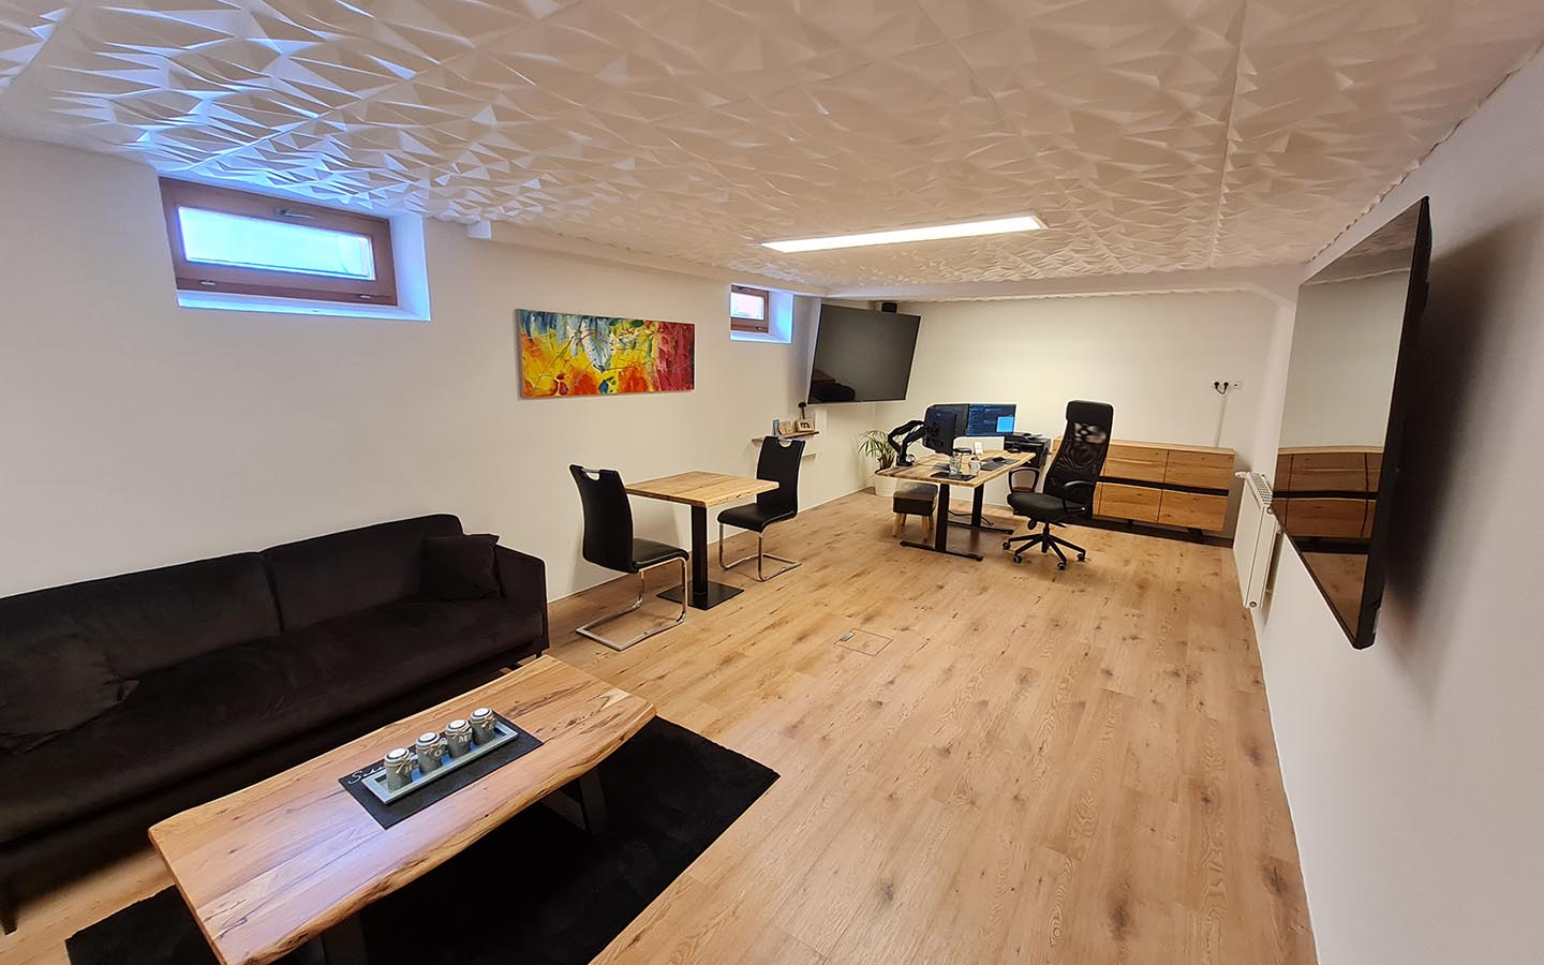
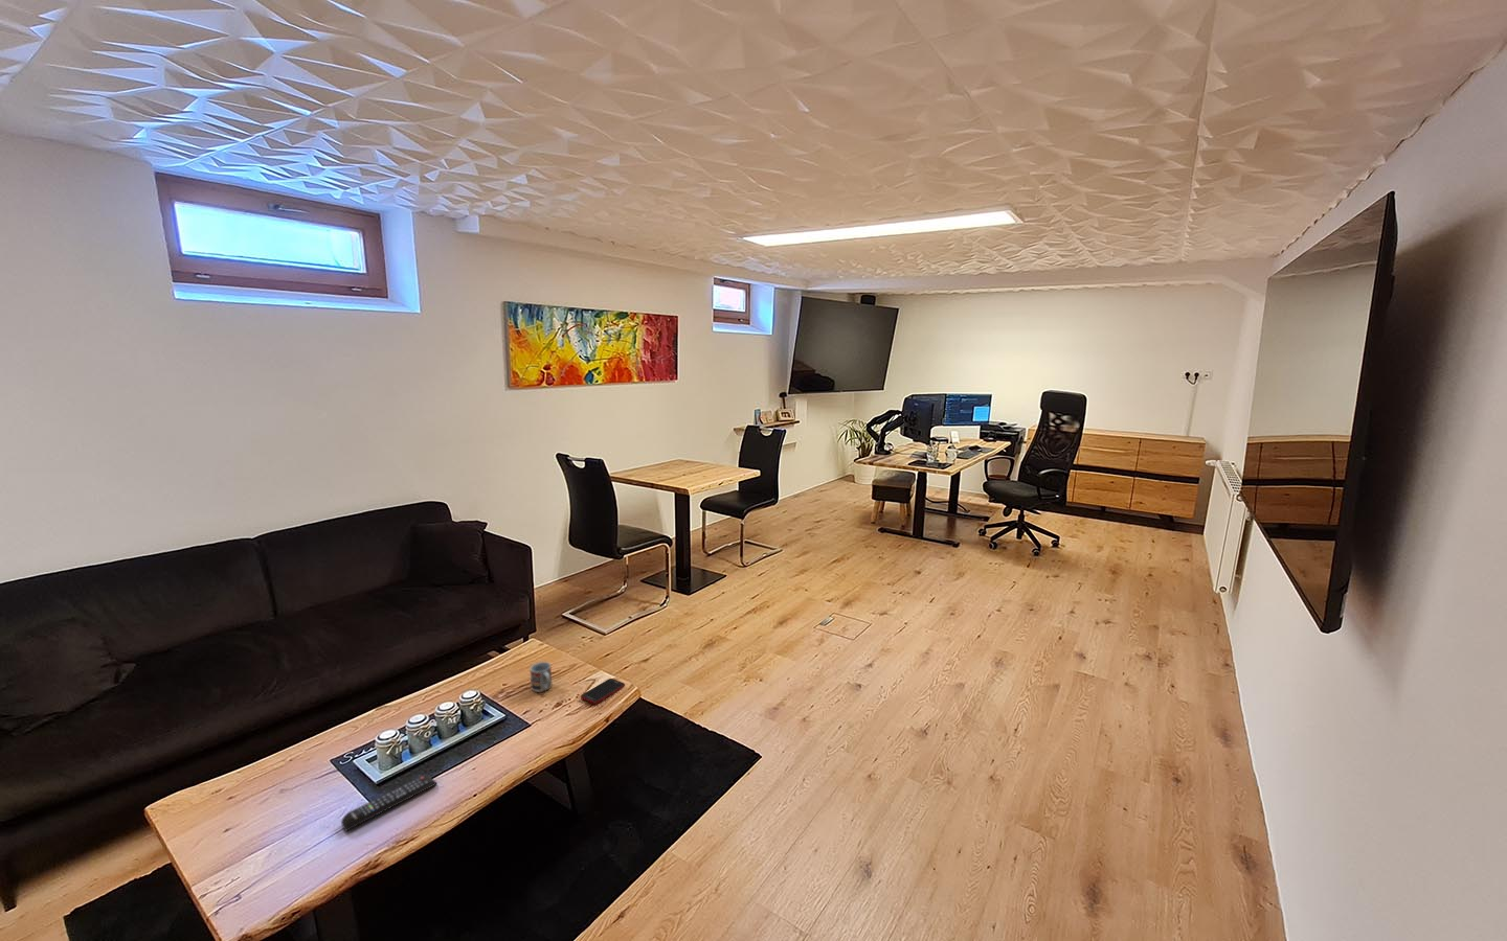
+ remote control (392, 800)
+ cell phone (603, 691)
+ cup (542, 678)
